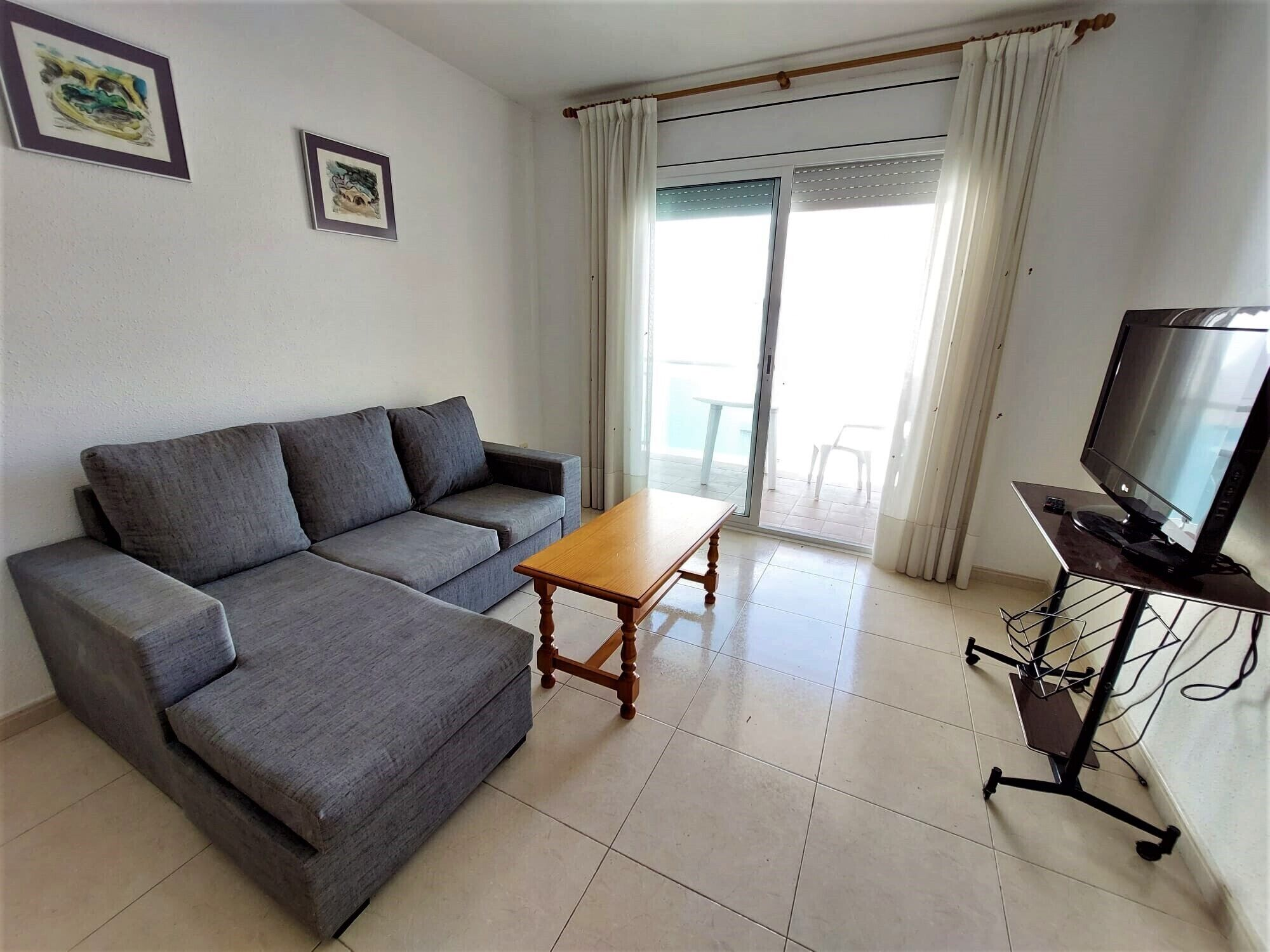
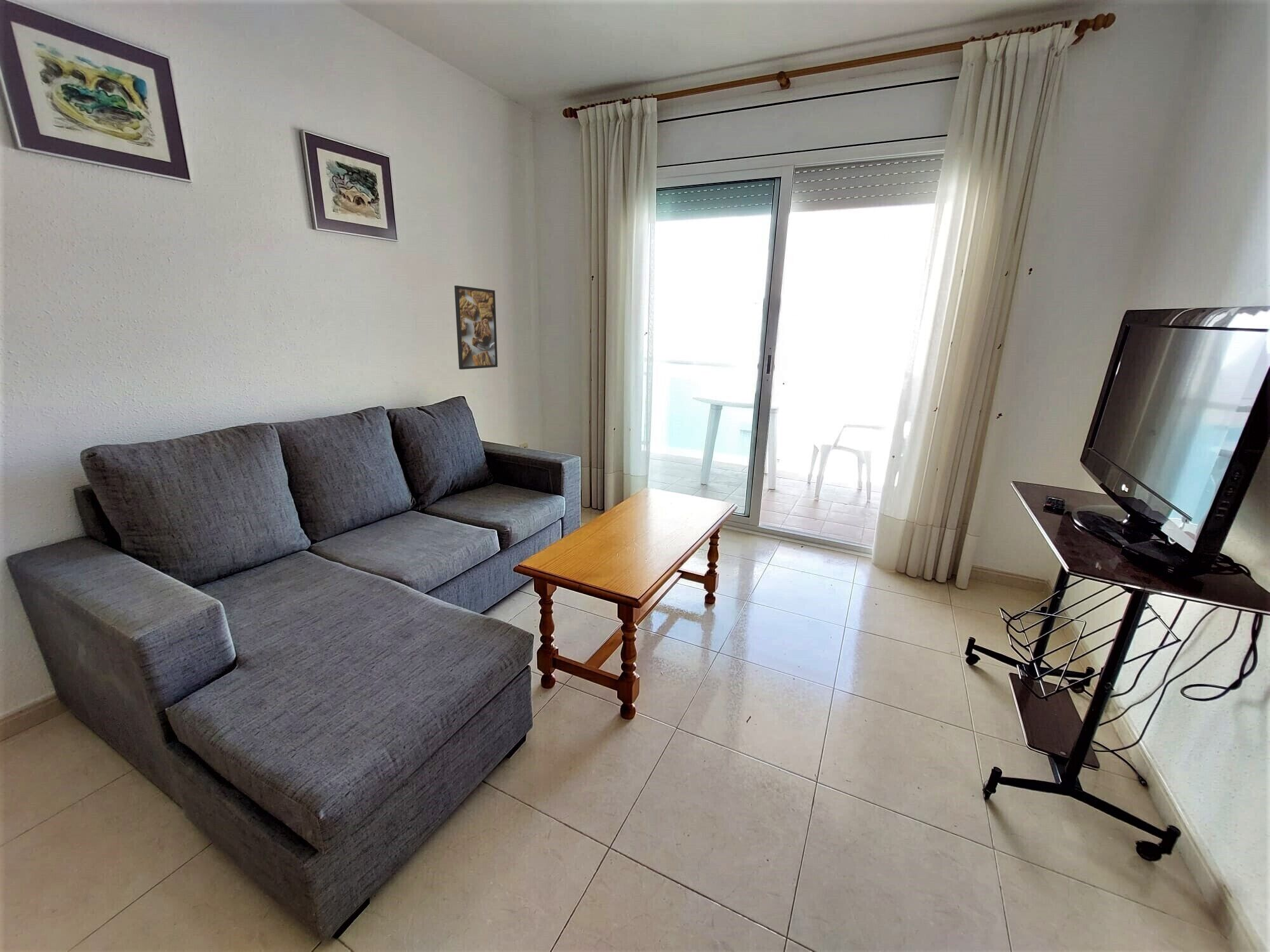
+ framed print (477, 329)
